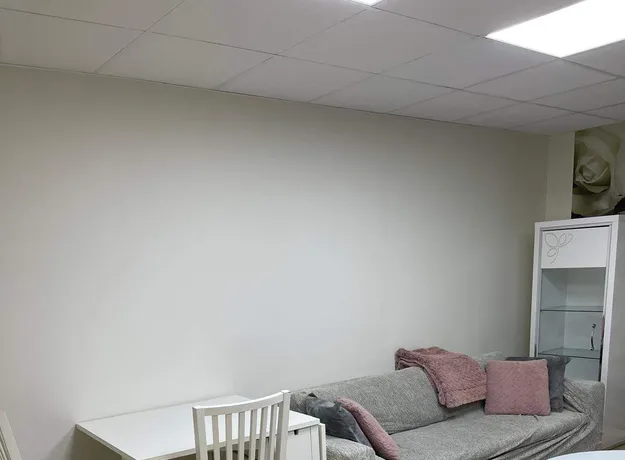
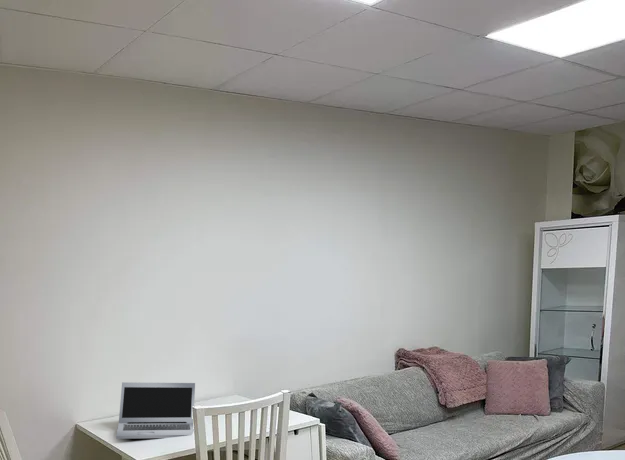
+ laptop (157, 409)
